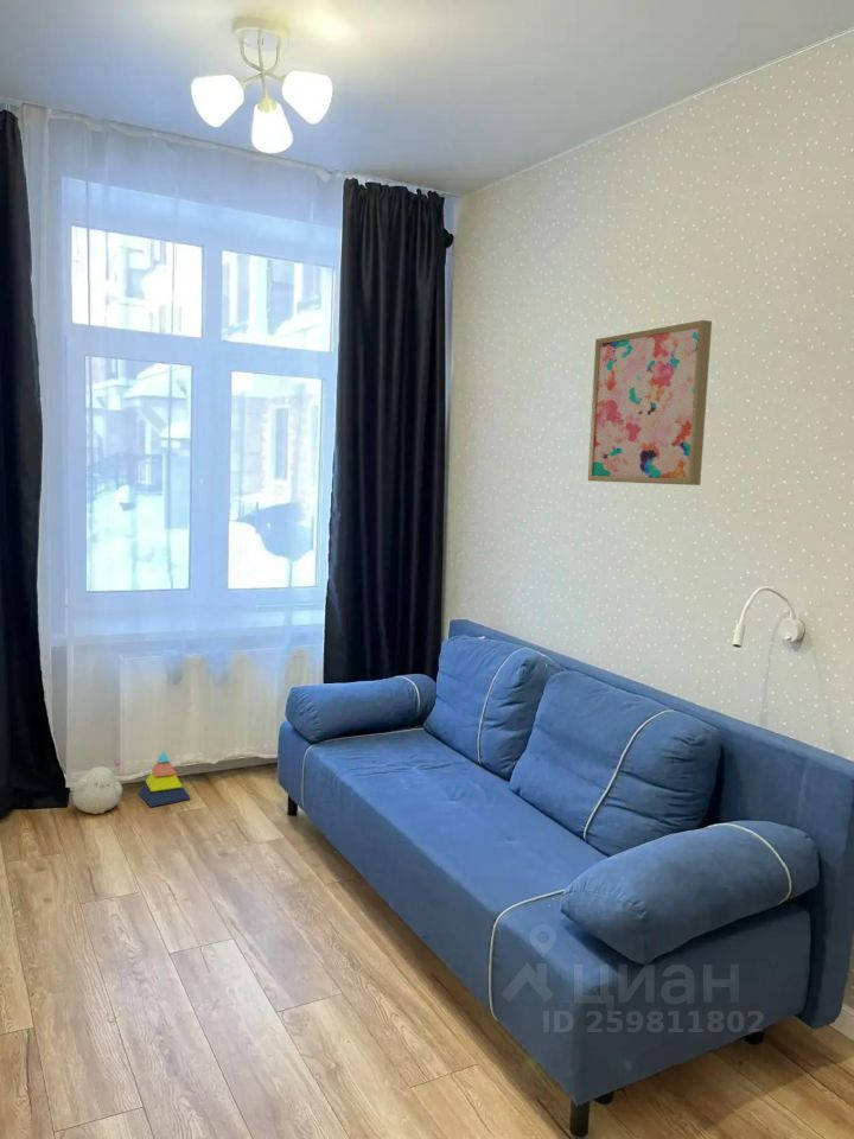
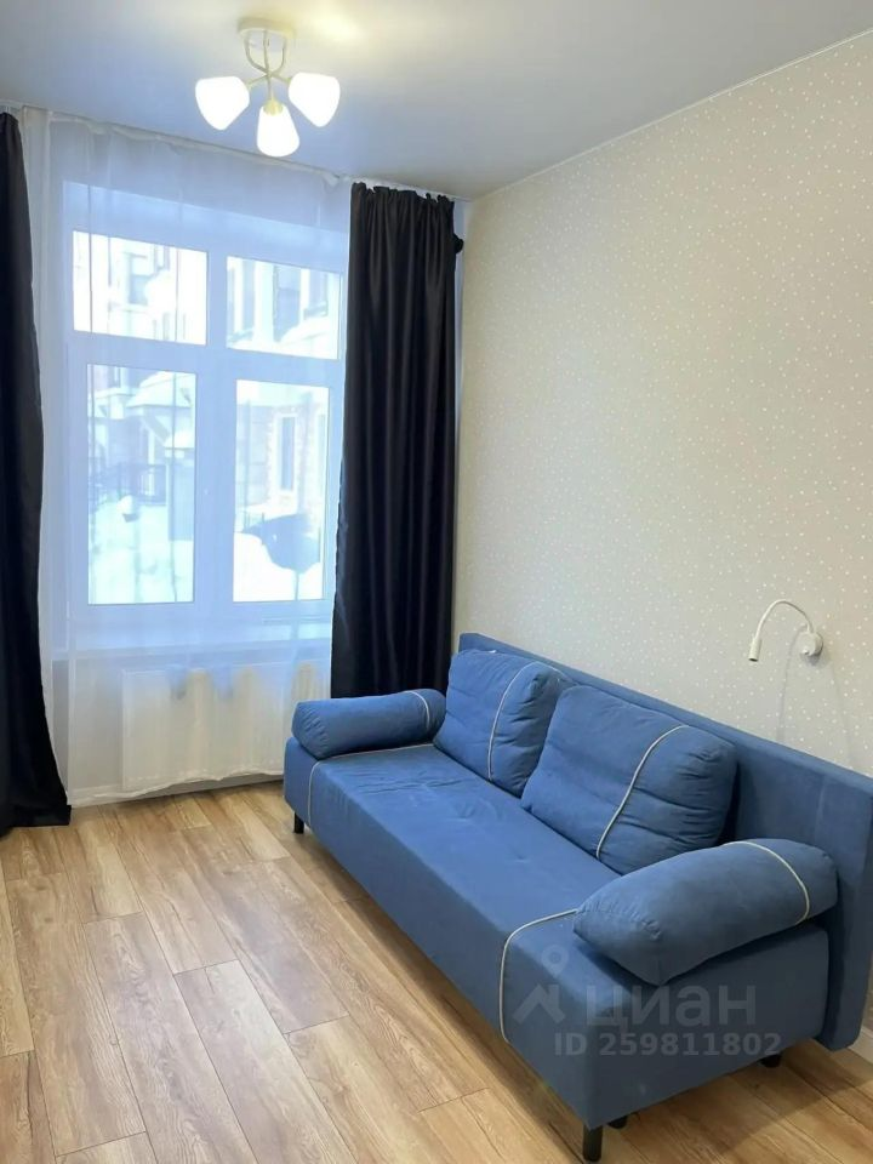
- plush toy (98, 783)
- stacking toy (164, 772)
- wall art (644, 407)
